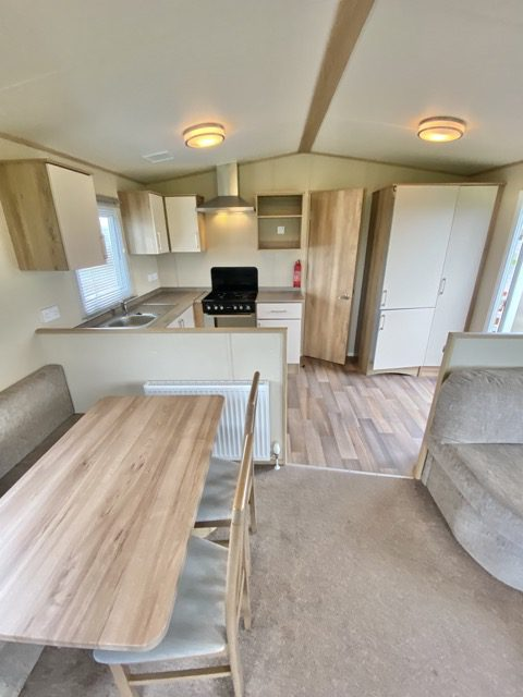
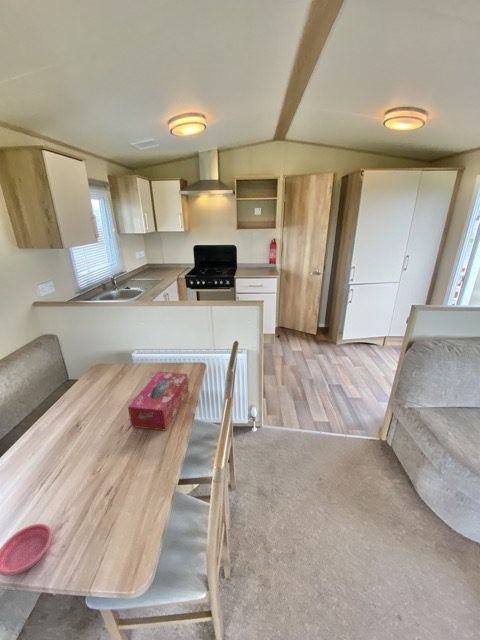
+ tissue box (161, 398)
+ saucer (25, 550)
